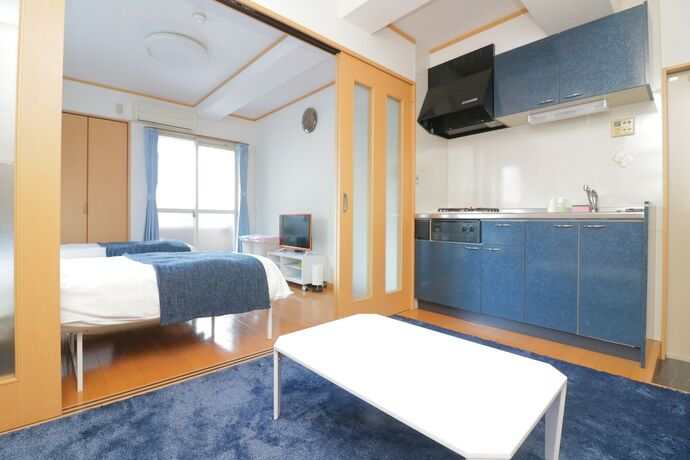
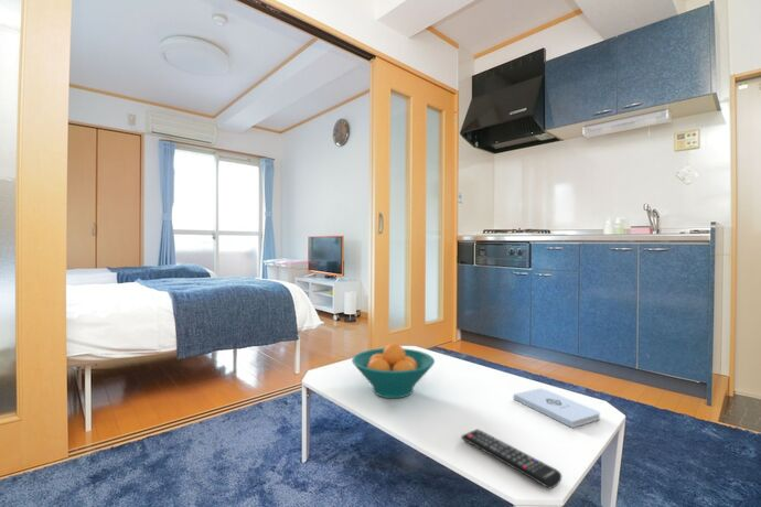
+ fruit bowl (393, 367)
+ notepad (555, 406)
+ remote control (506, 455)
